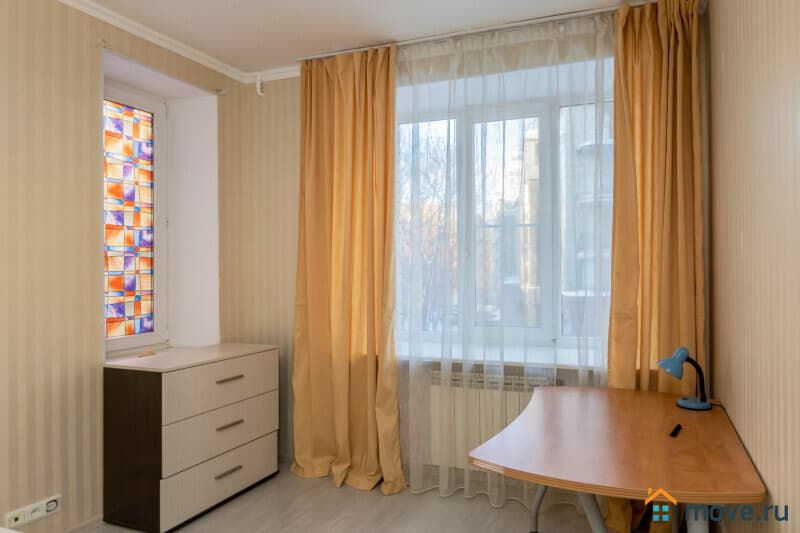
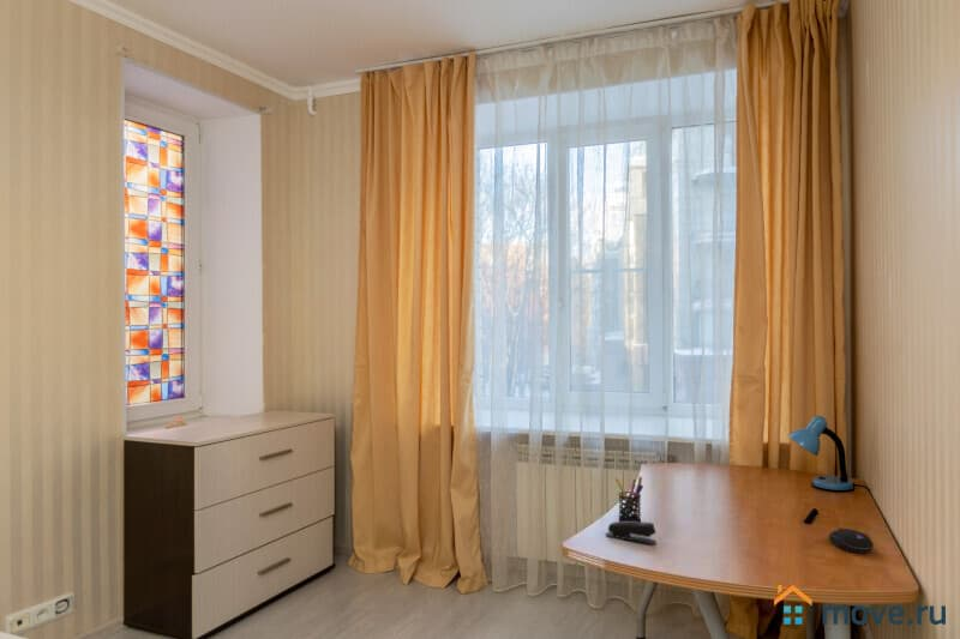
+ stapler (630, 529)
+ computer mouse (850, 537)
+ pen holder (631, 496)
